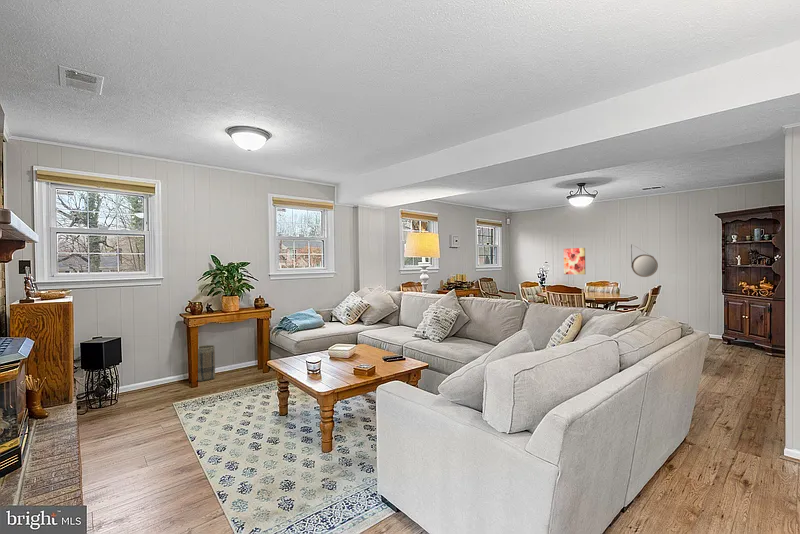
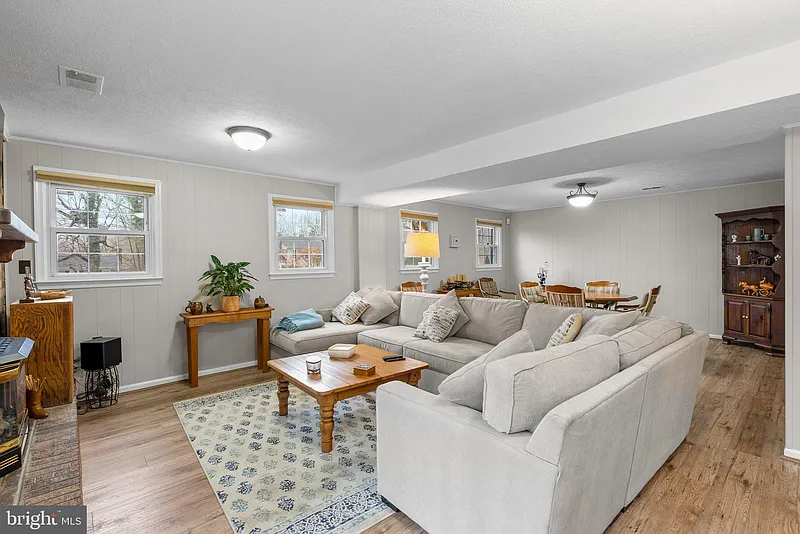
- wall art (574, 261)
- home mirror (644, 260)
- basket (204, 362)
